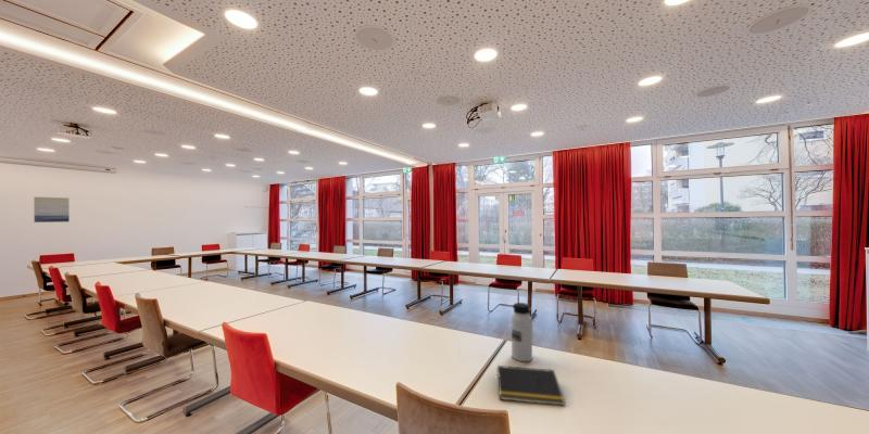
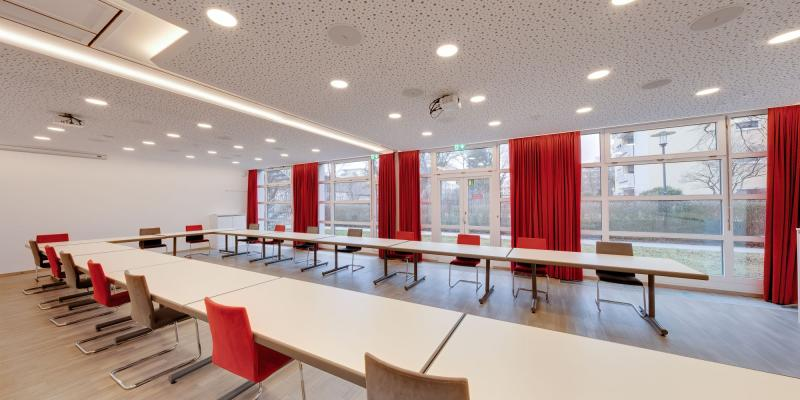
- notepad (528, 383)
- wall art (51, 209)
- water bottle (521, 330)
